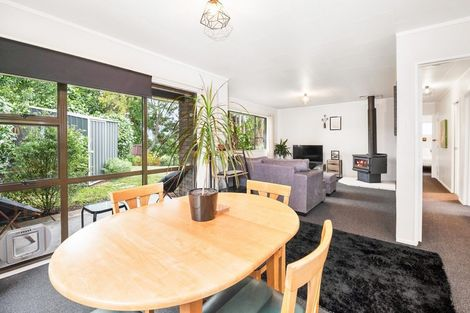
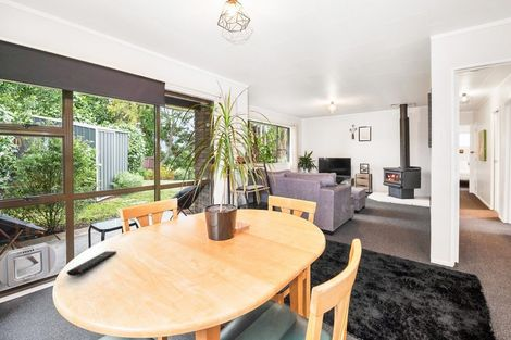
+ remote control (94, 262)
